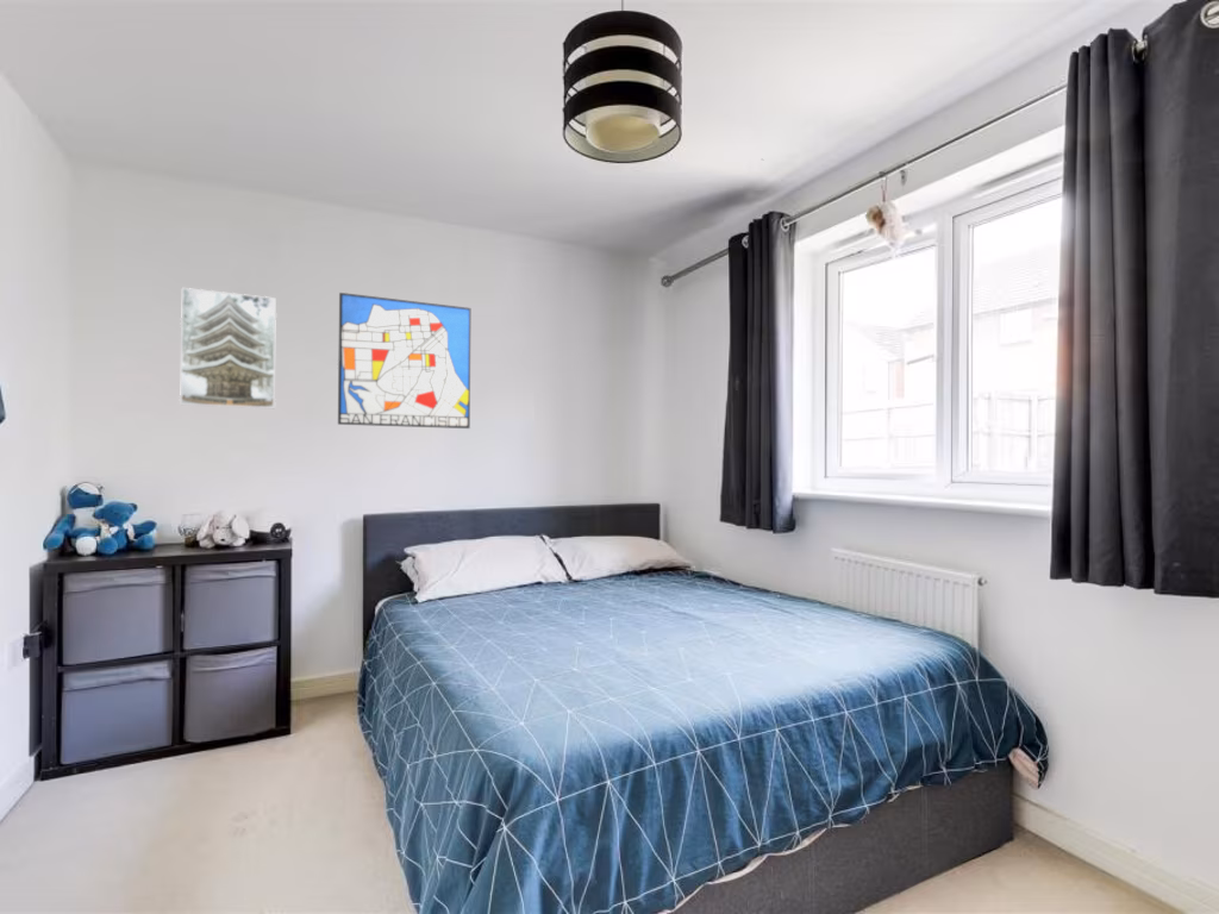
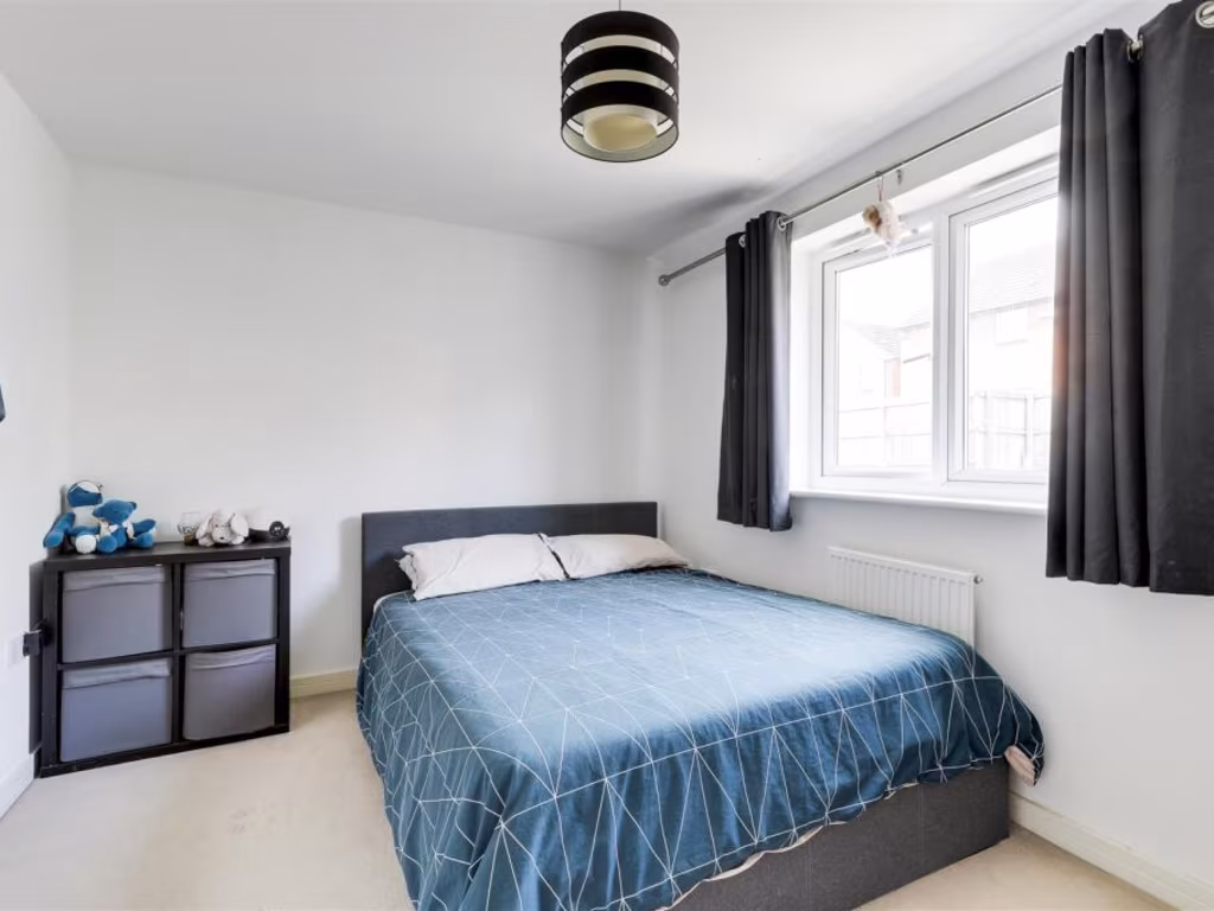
- wall art (407, 363)
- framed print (229, 350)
